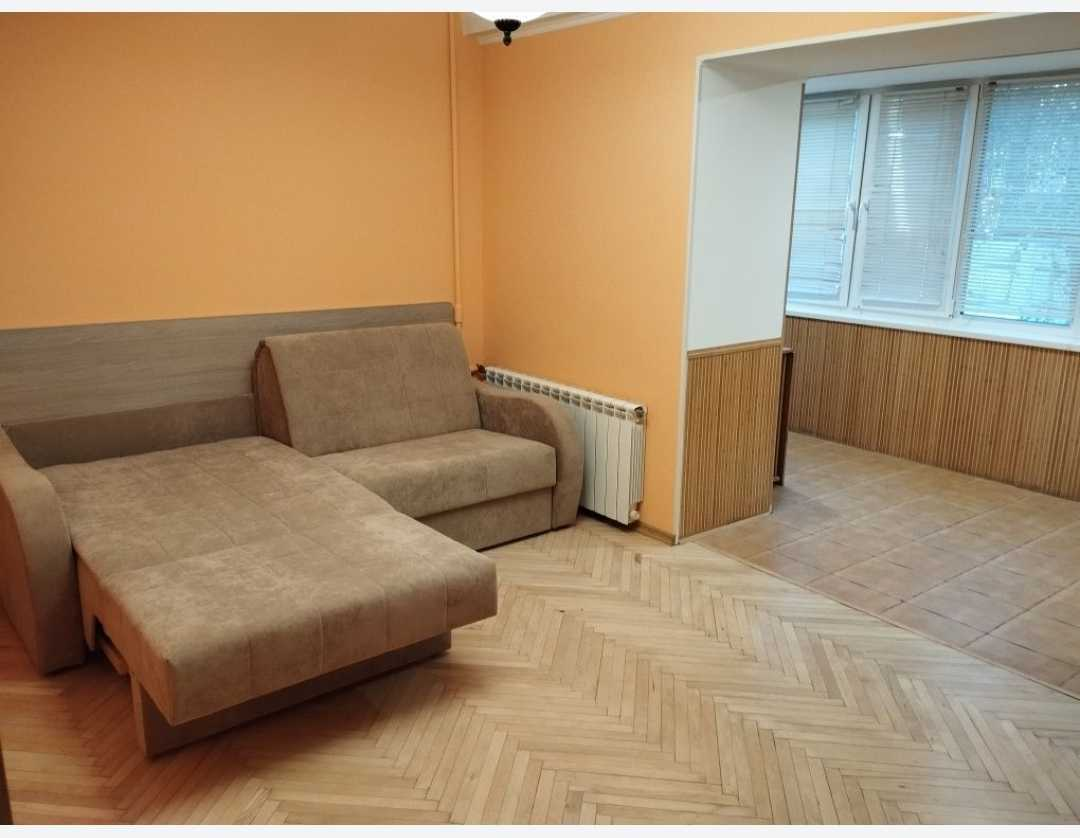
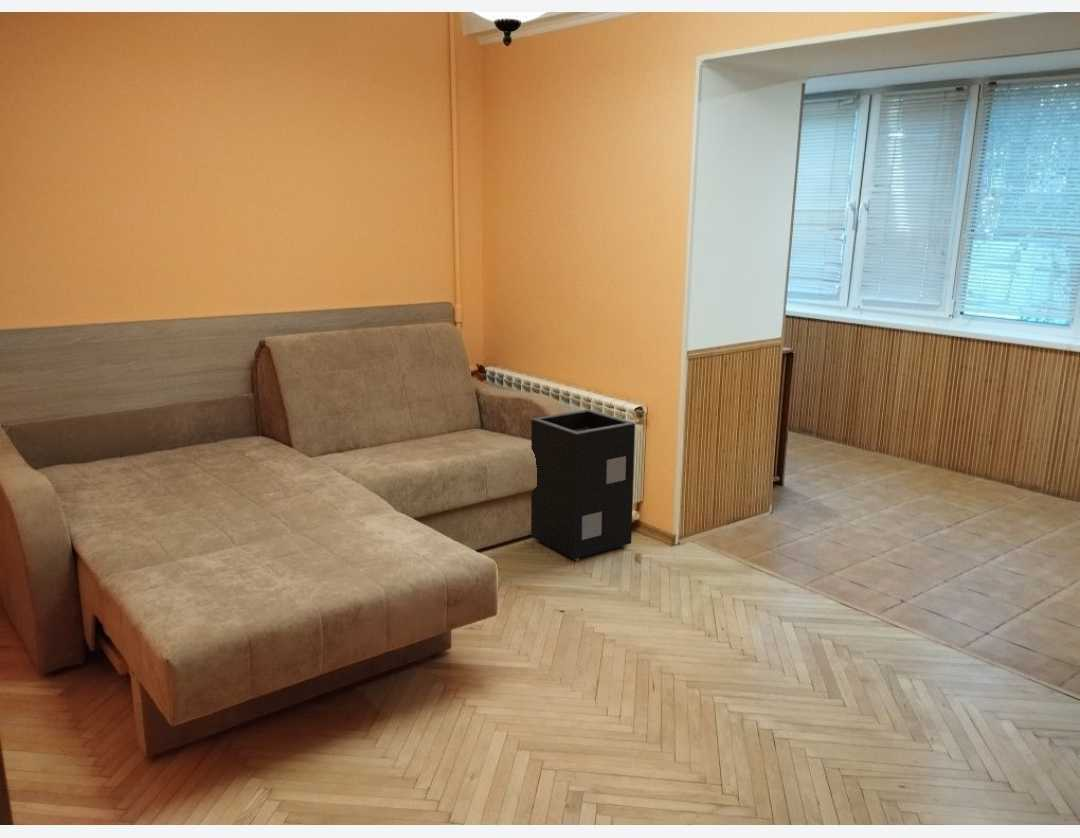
+ speaker (581, 482)
